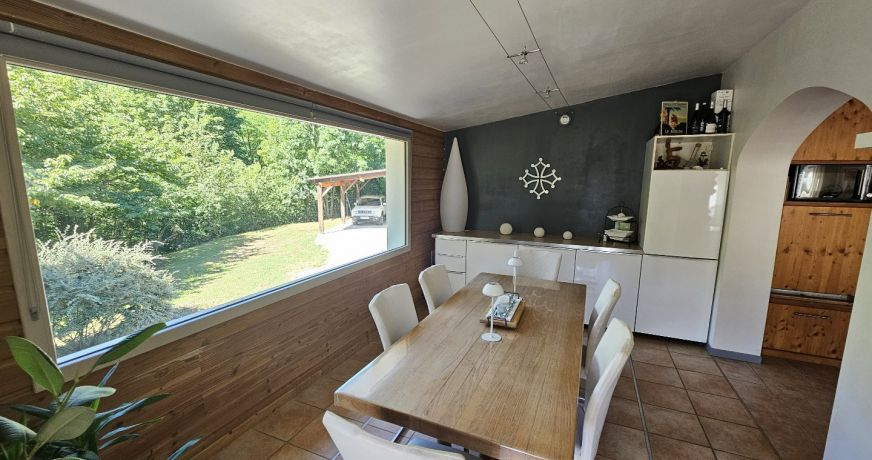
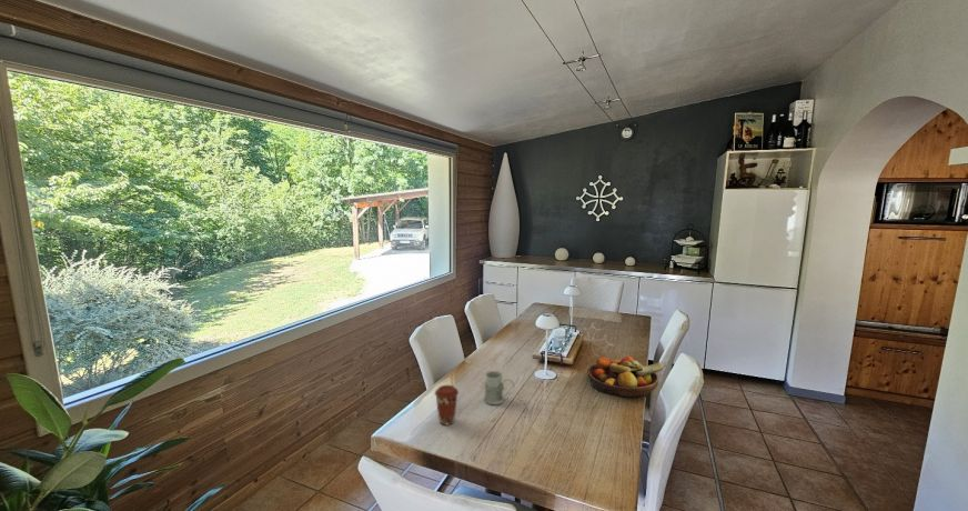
+ coffee cup (446, 404)
+ mug (498, 388)
+ fruit bowl (623, 370)
